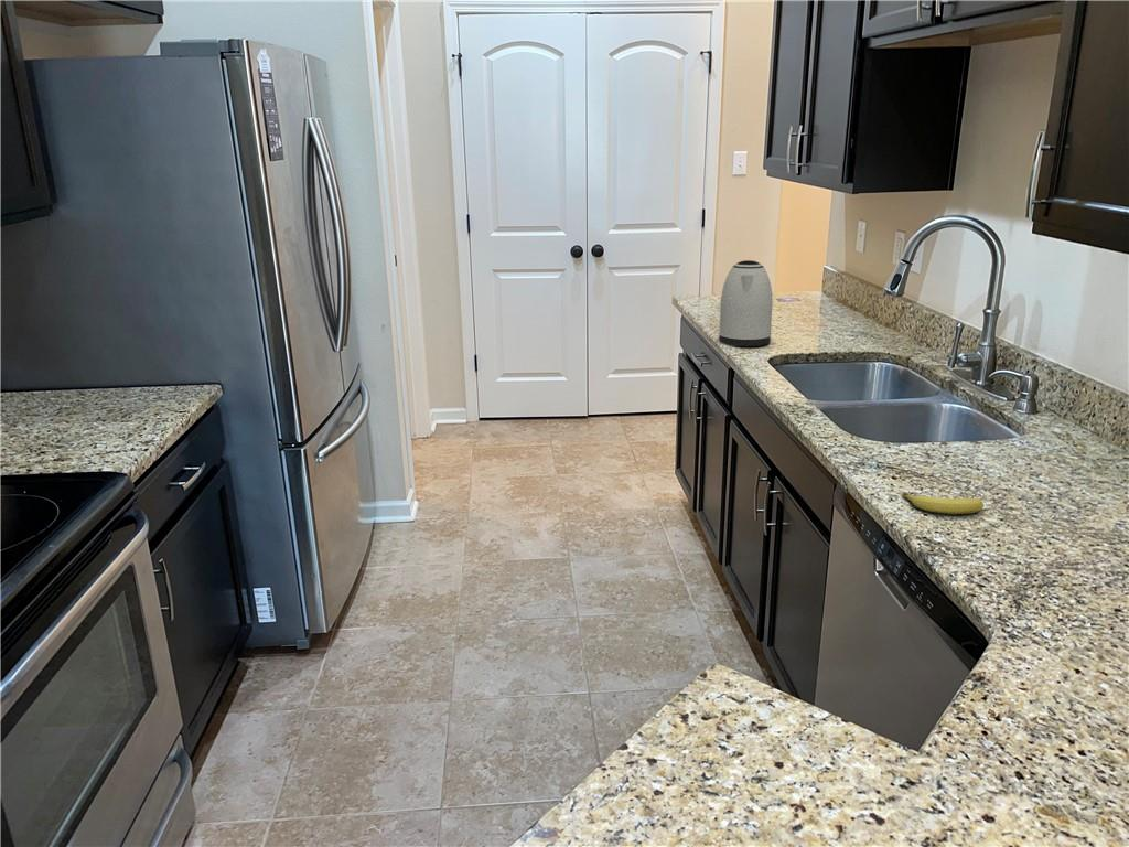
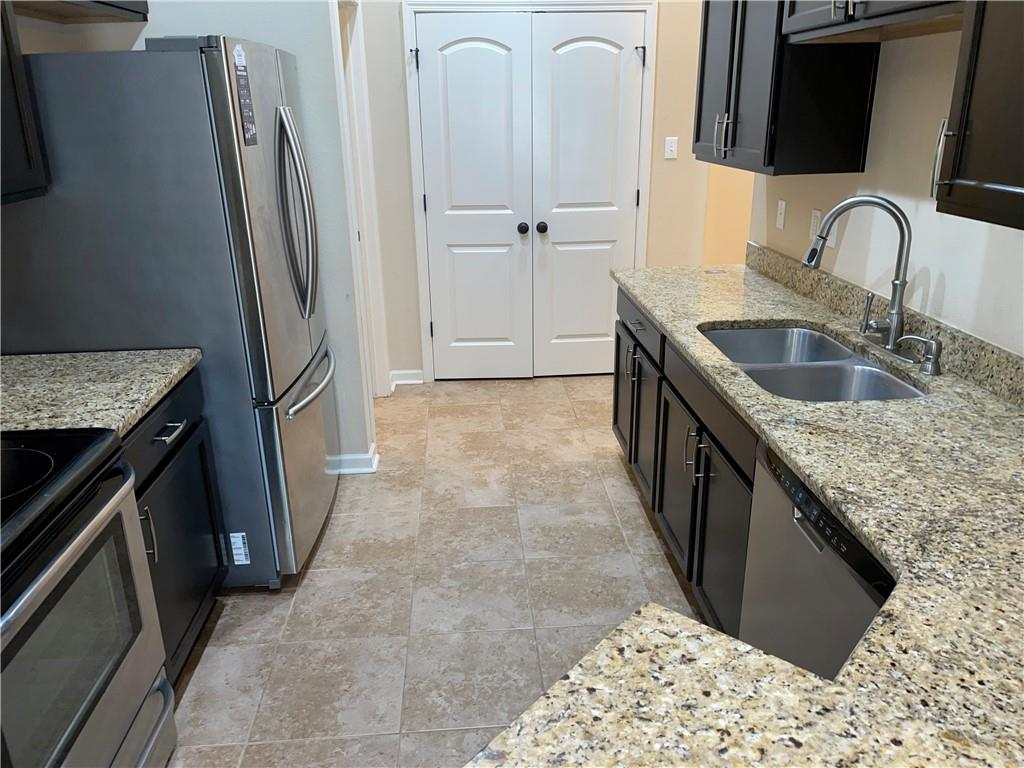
- kettle (746, 299)
- fruit (943, 501)
